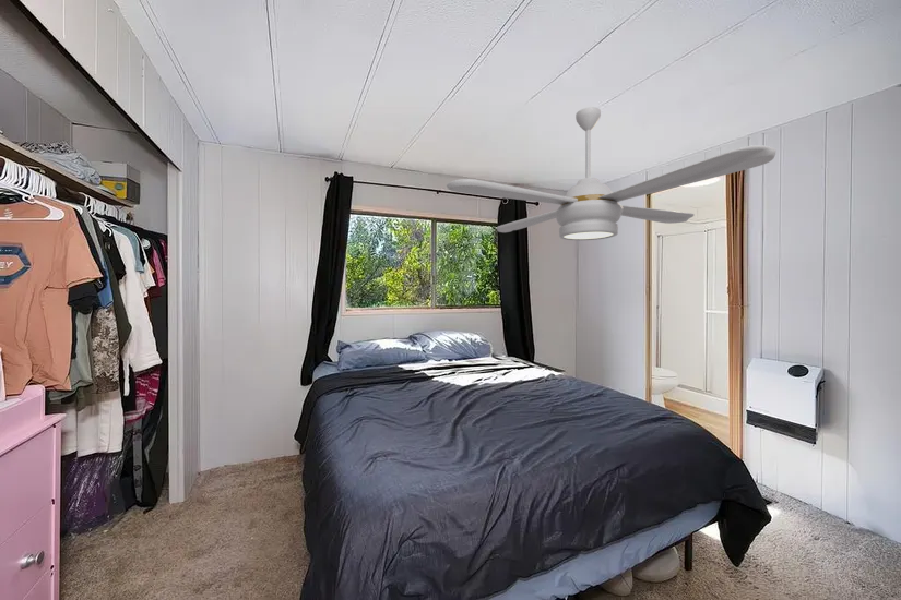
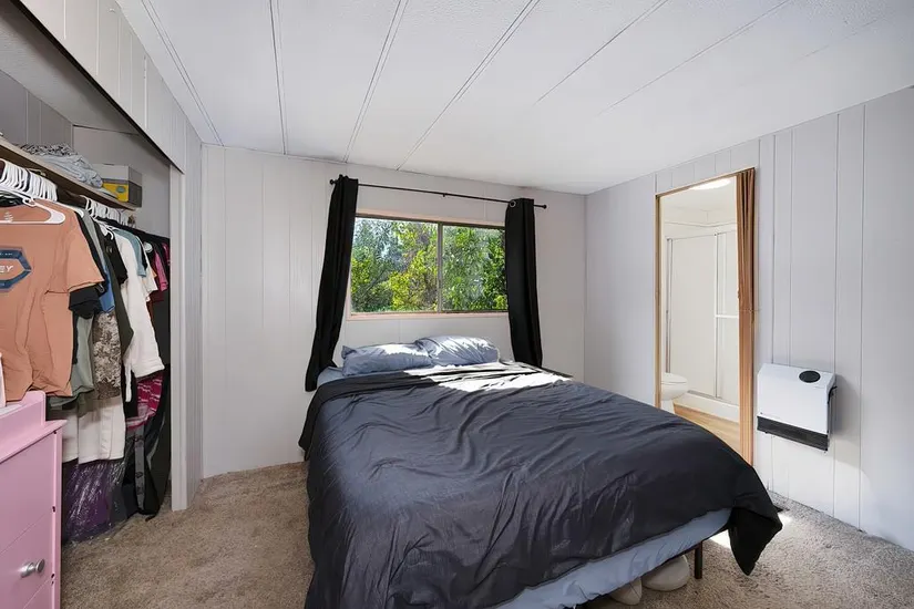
- ceiling fan (588, 175)
